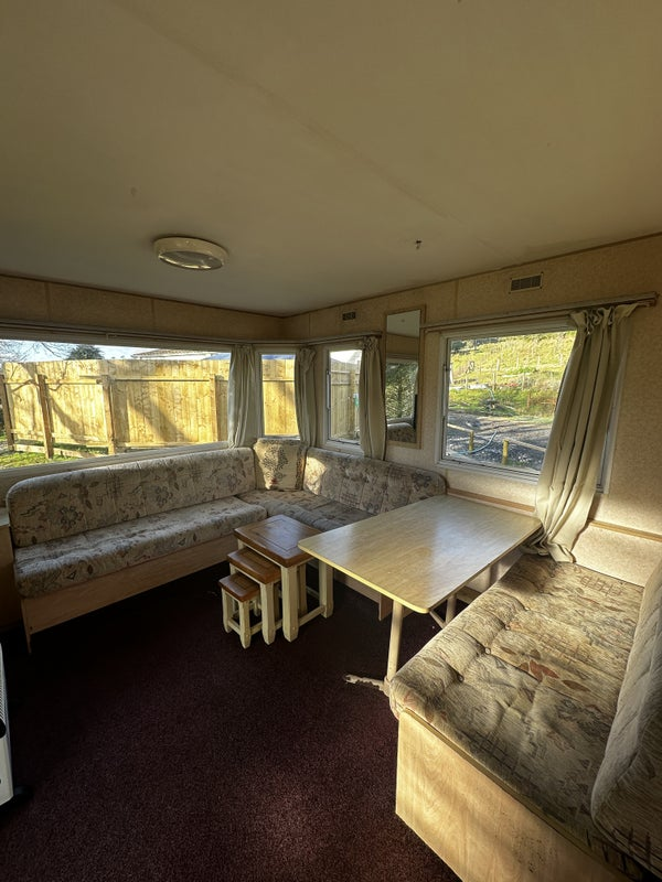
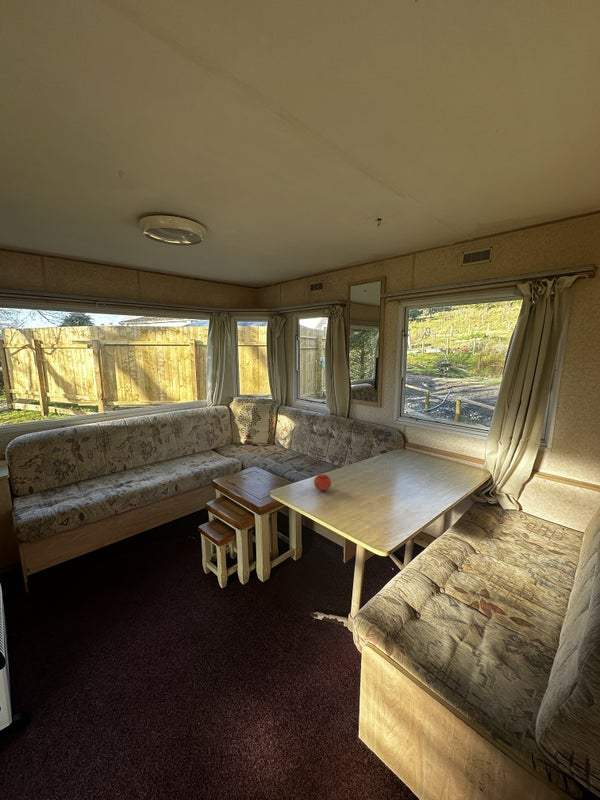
+ fruit (322, 481)
